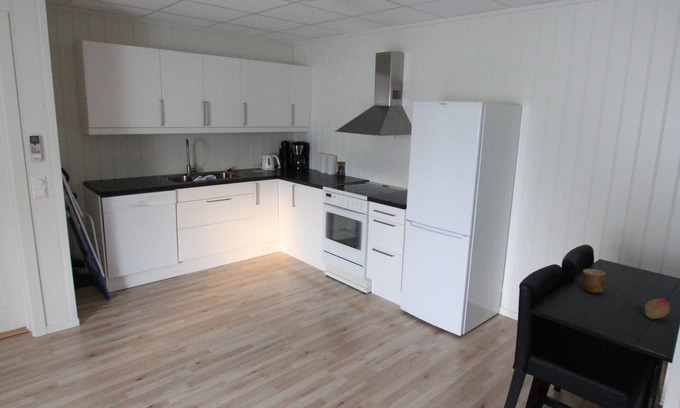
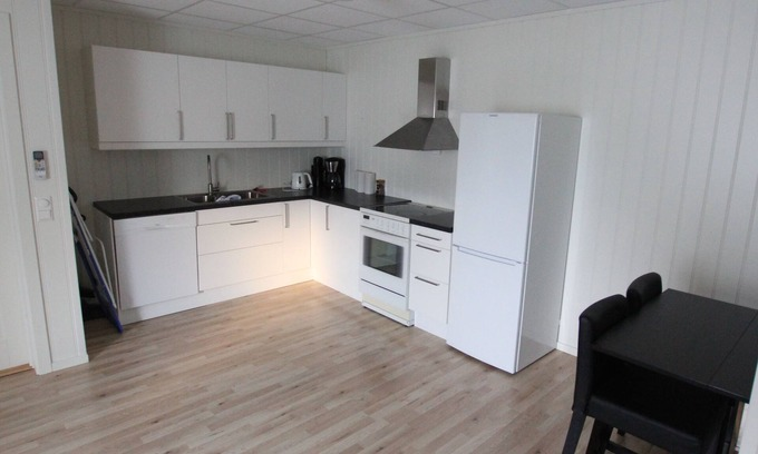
- cup (592, 281)
- fruit (658, 308)
